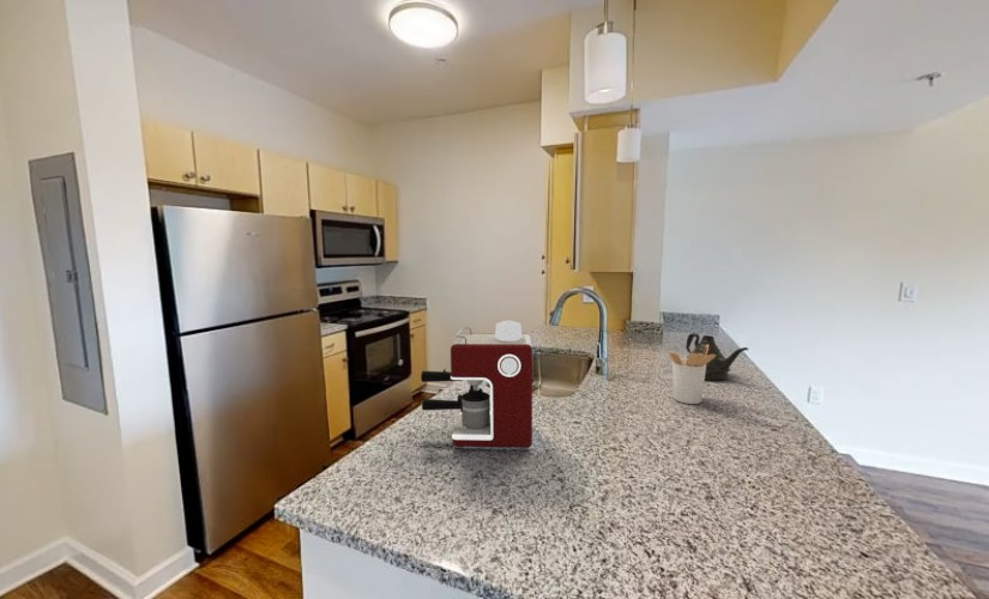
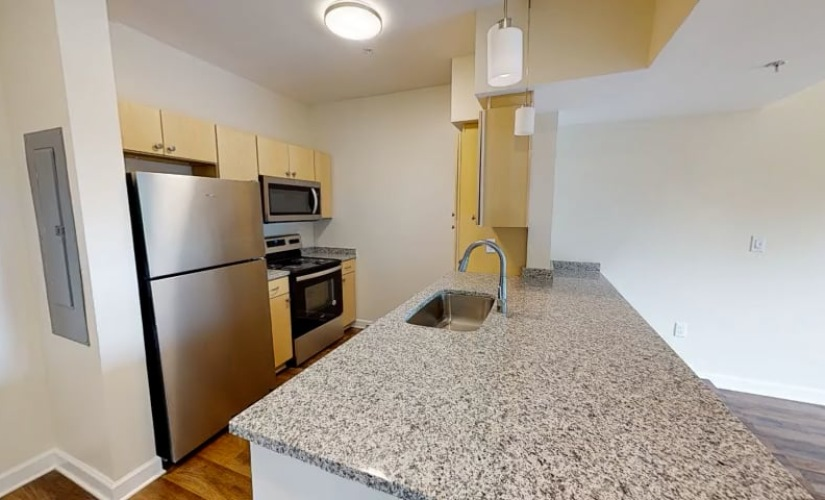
- teapot (713, 358)
- utensil holder (692, 374)
- coffee maker (475, 379)
